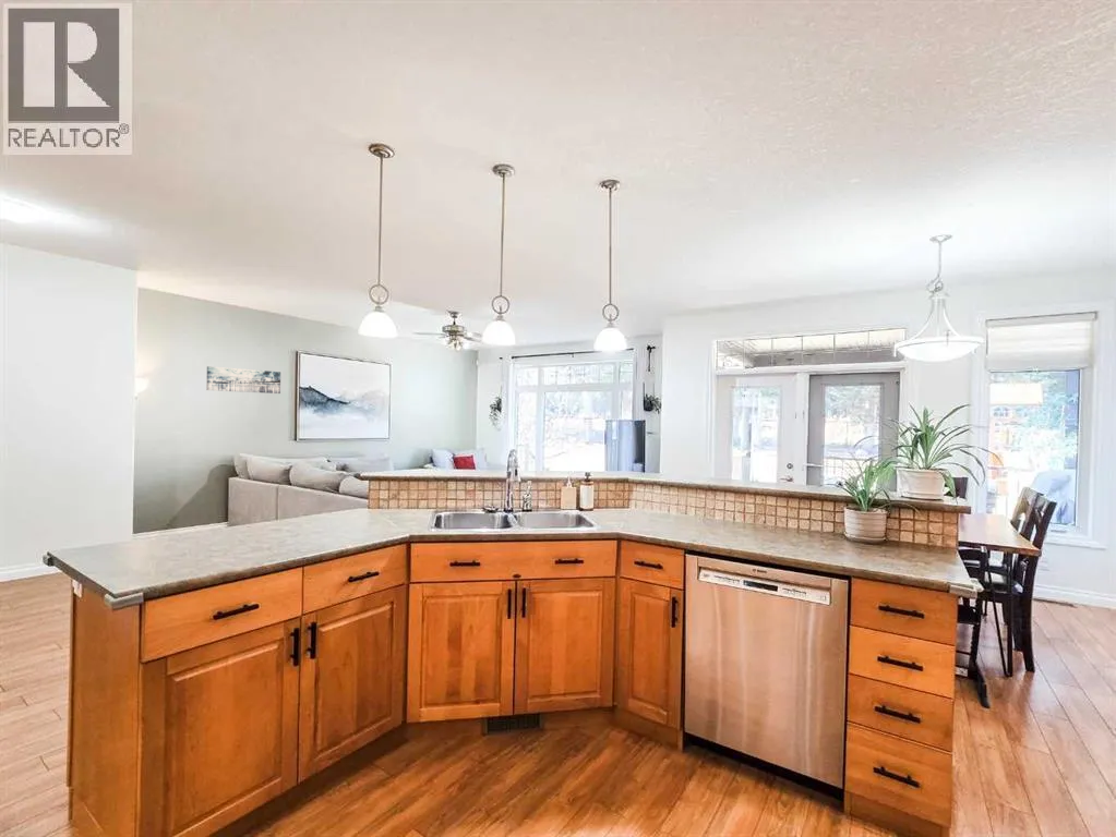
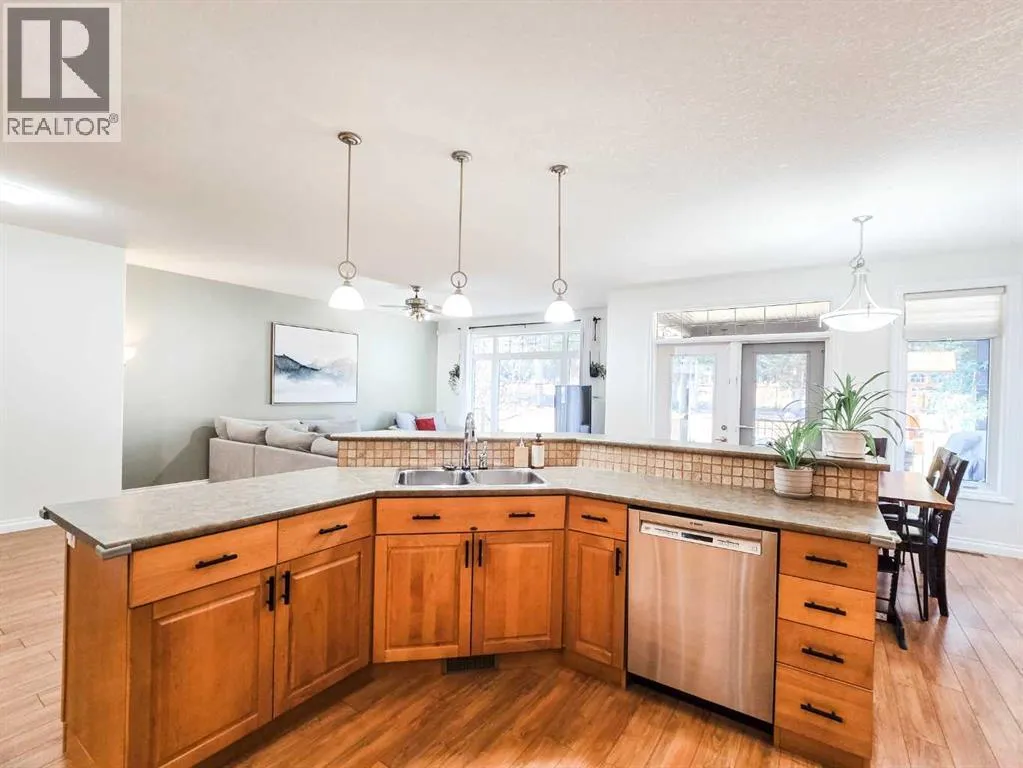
- wall art (245, 380)
